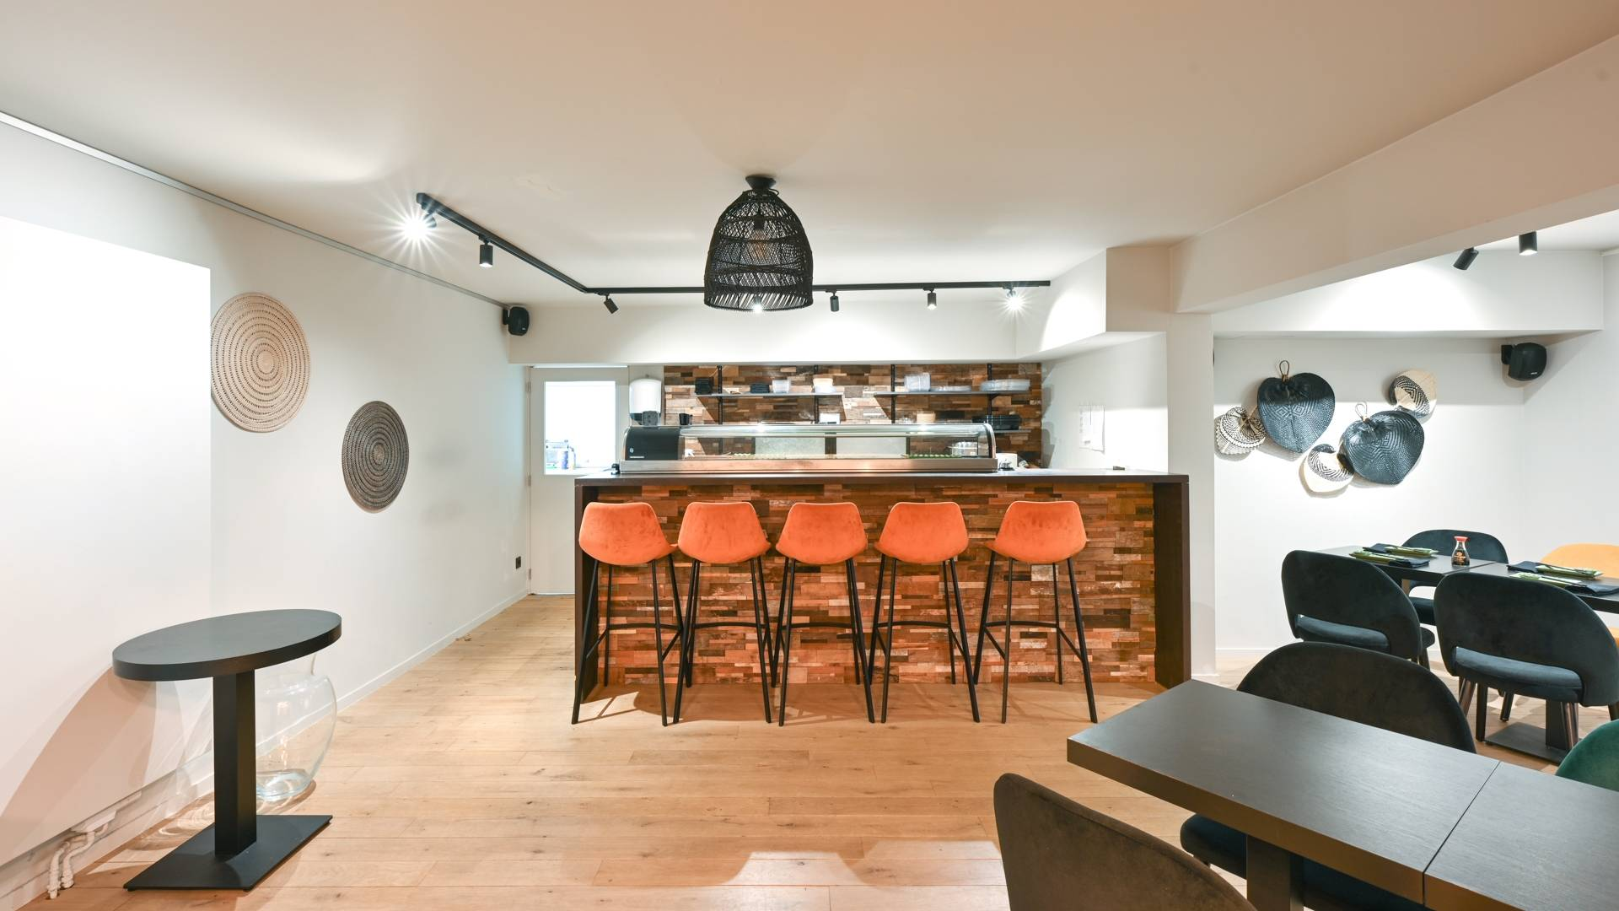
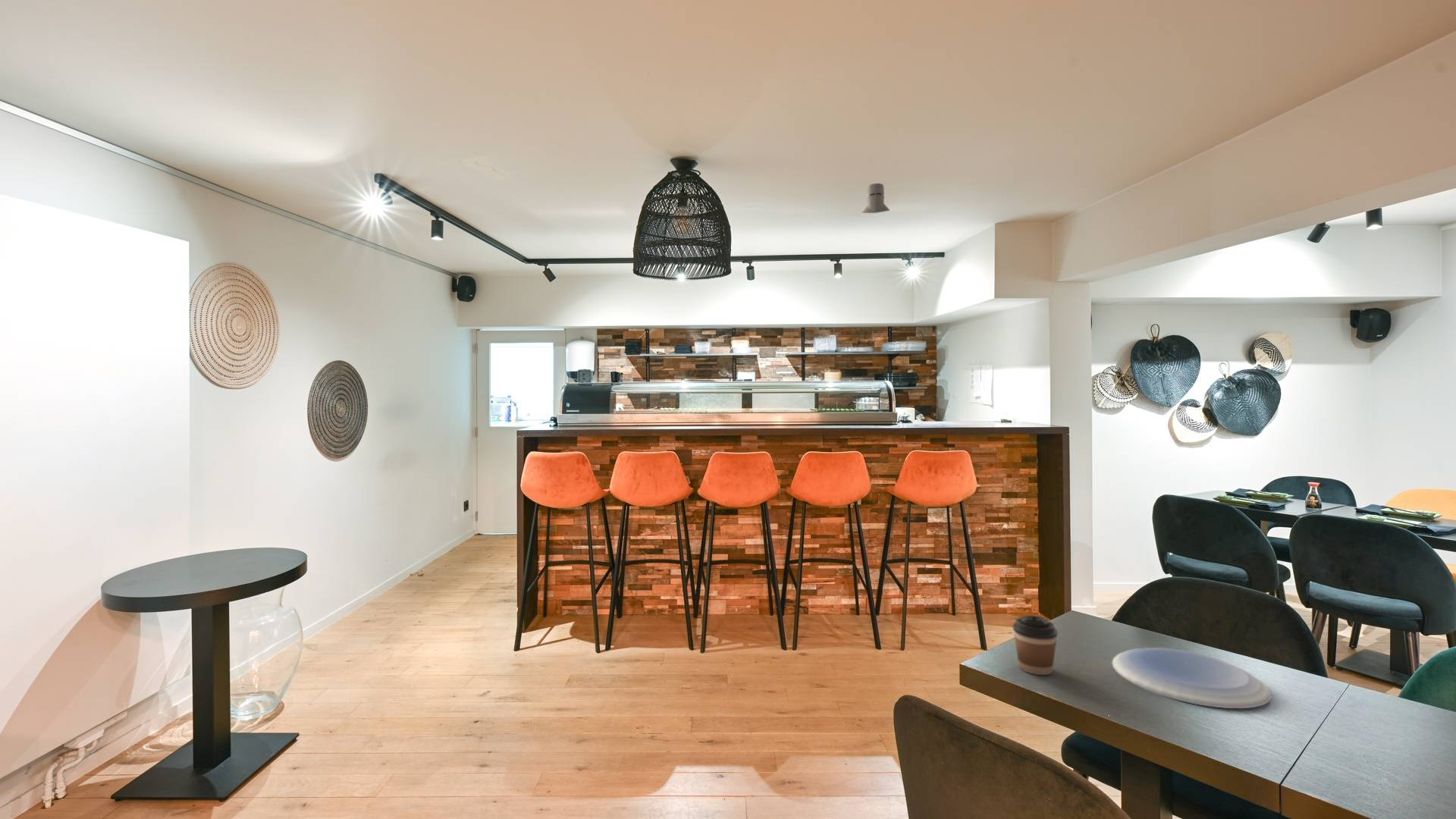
+ plate (1186, 670)
+ knight helmet (875, 201)
+ coffee cup (1034, 642)
